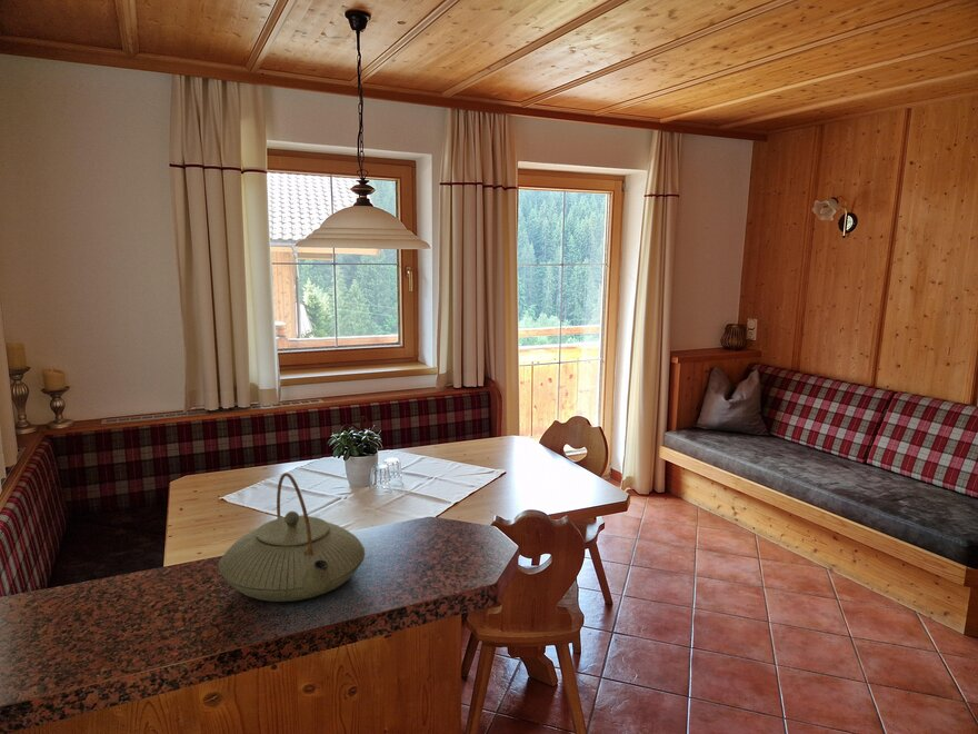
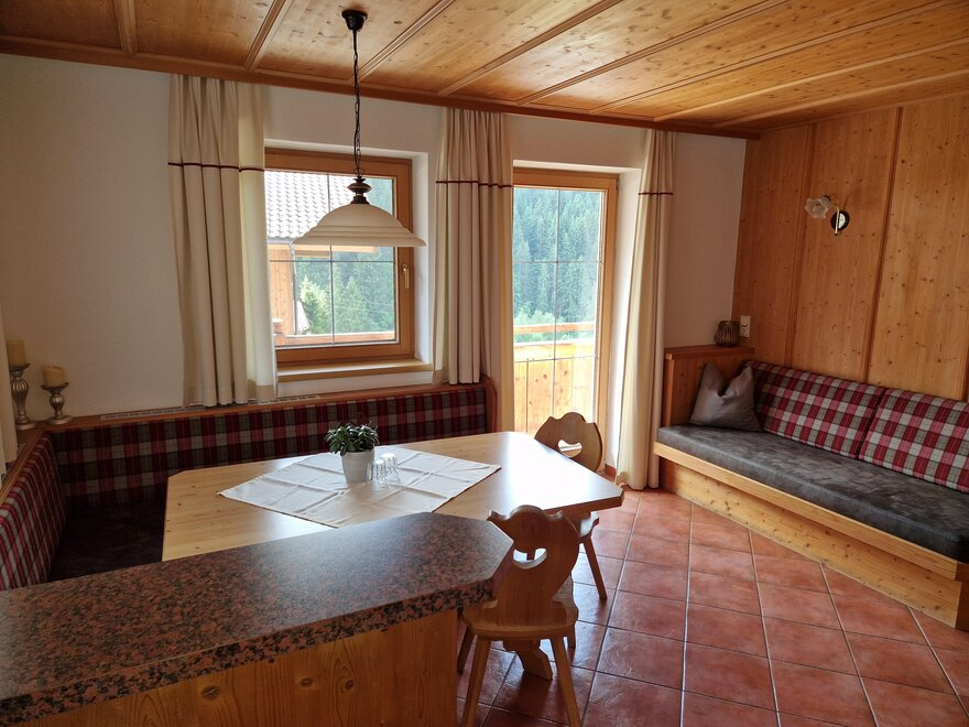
- teapot (295, 530)
